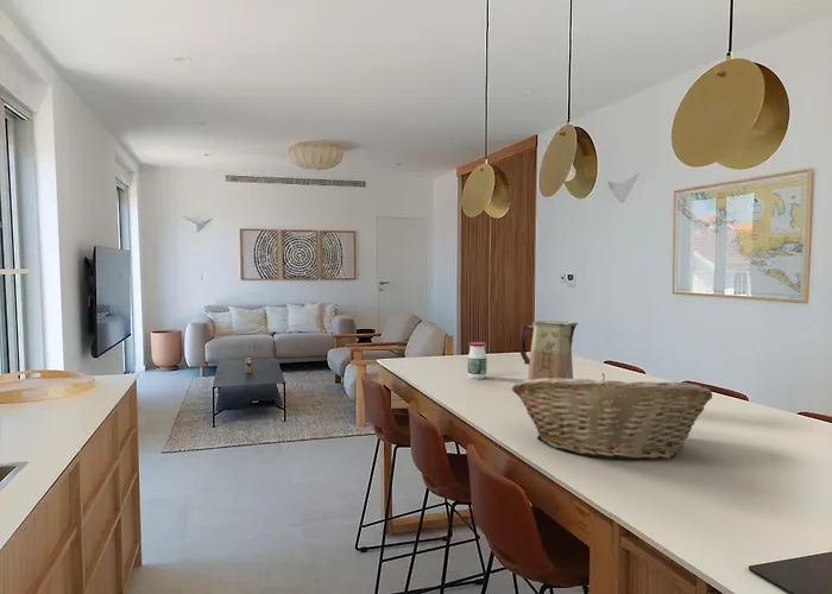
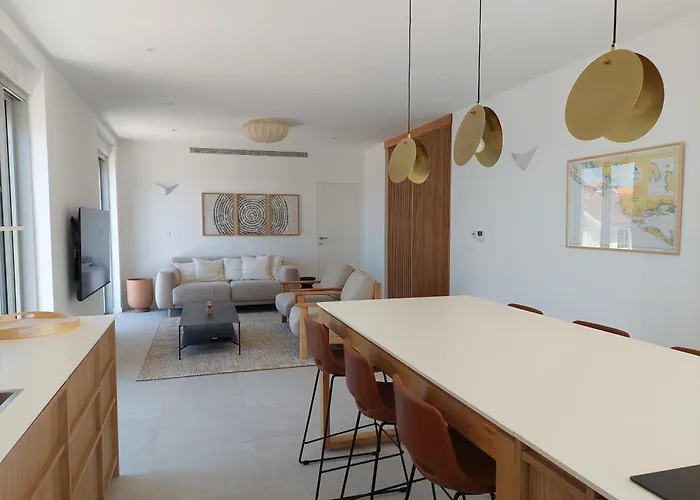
- jar (477, 360)
- fruit basket (607, 406)
- vase (547, 359)
